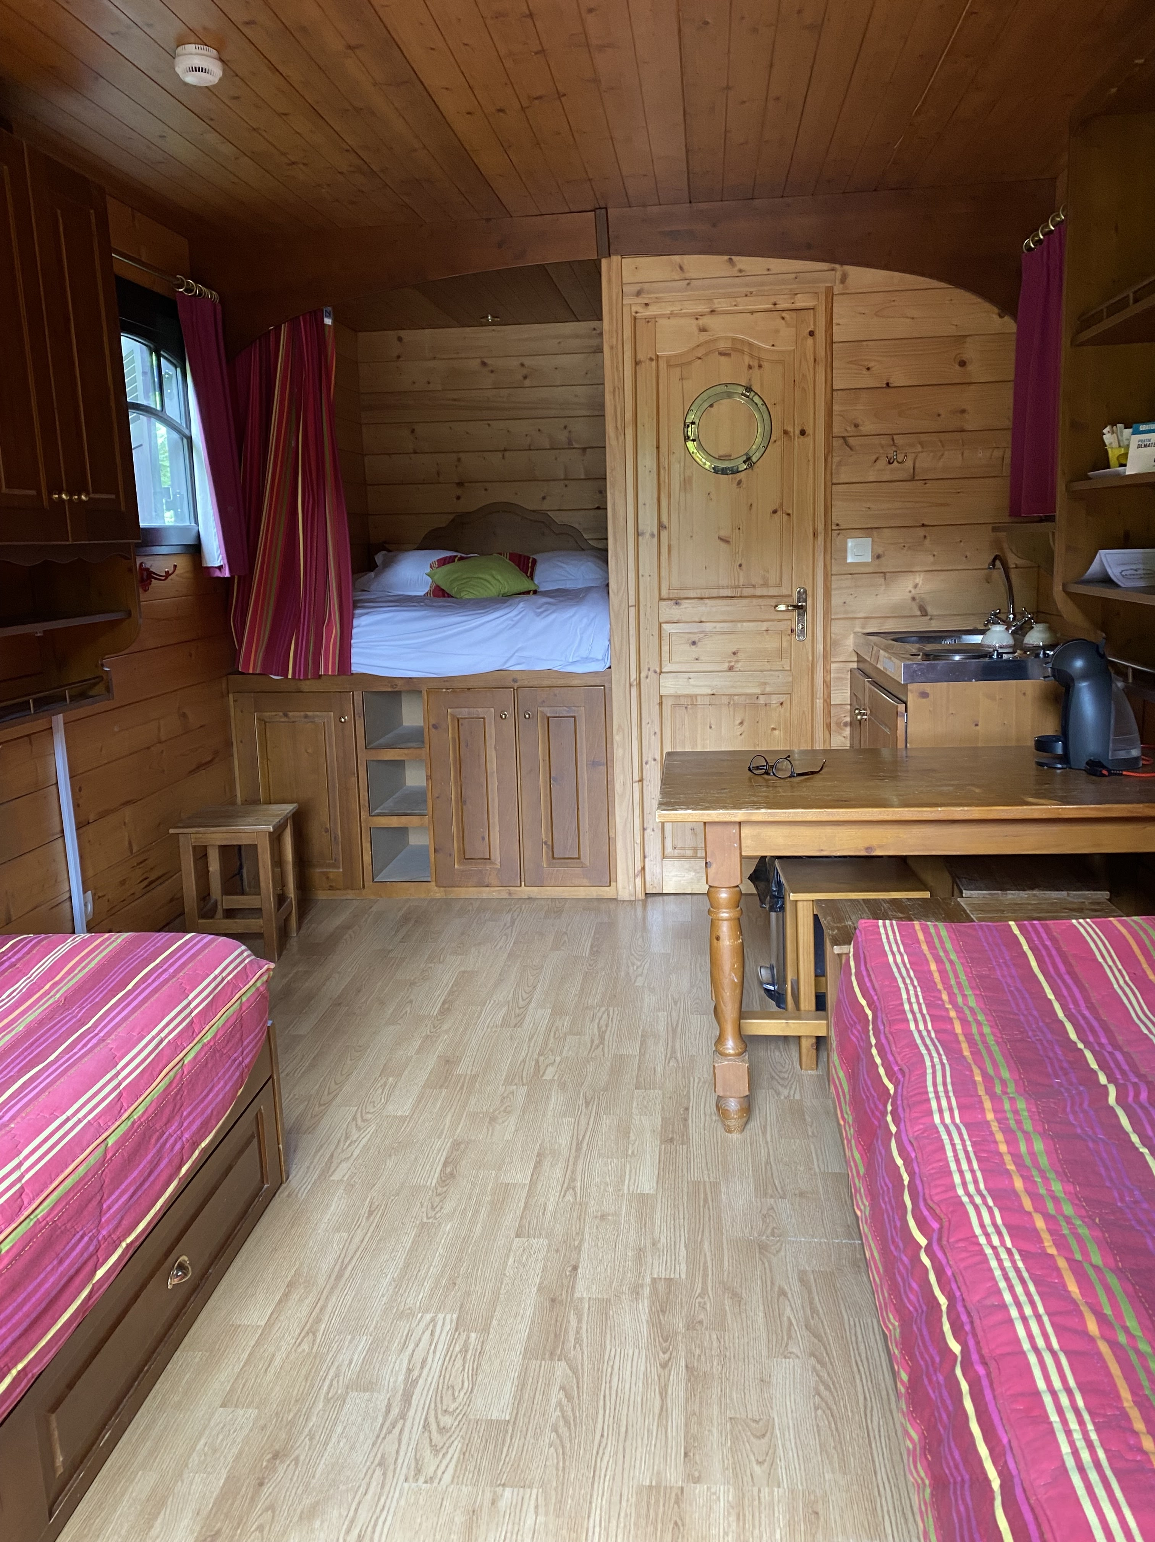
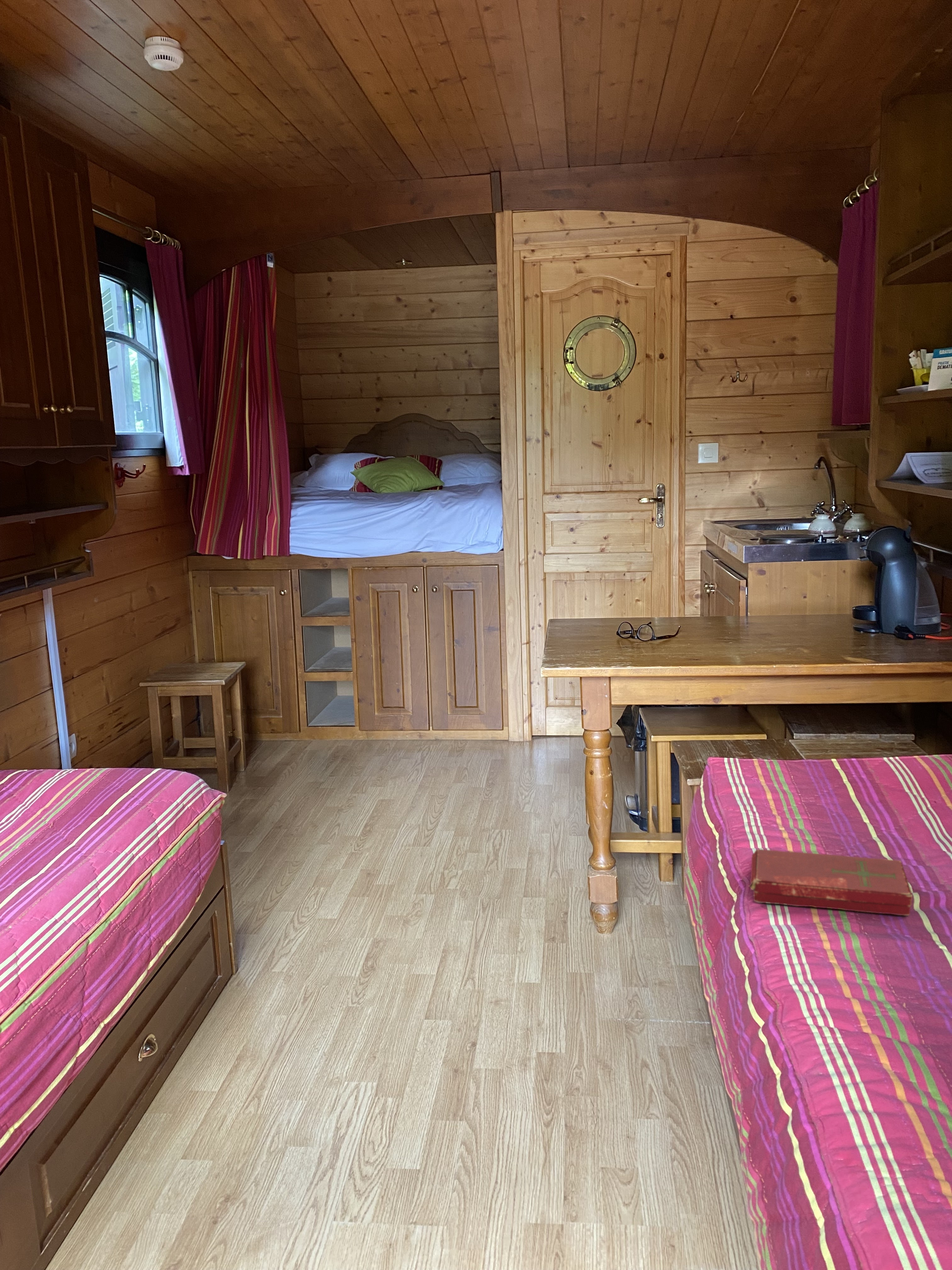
+ book (826, 881)
